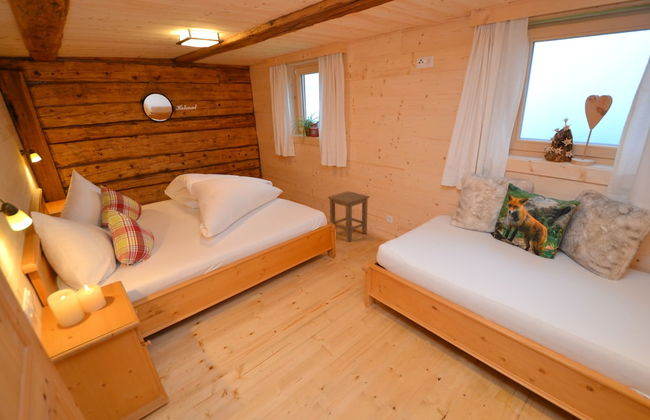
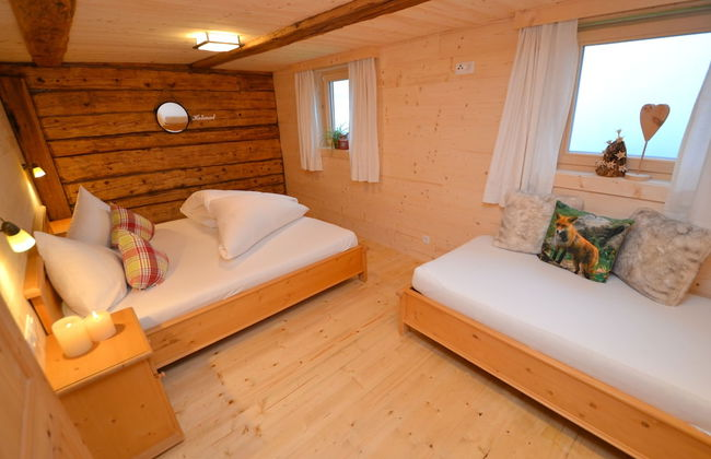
- stool (348, 215)
